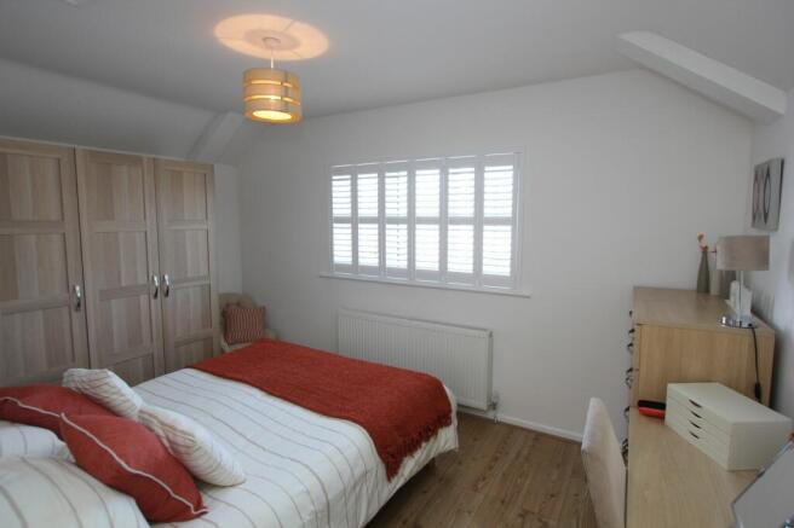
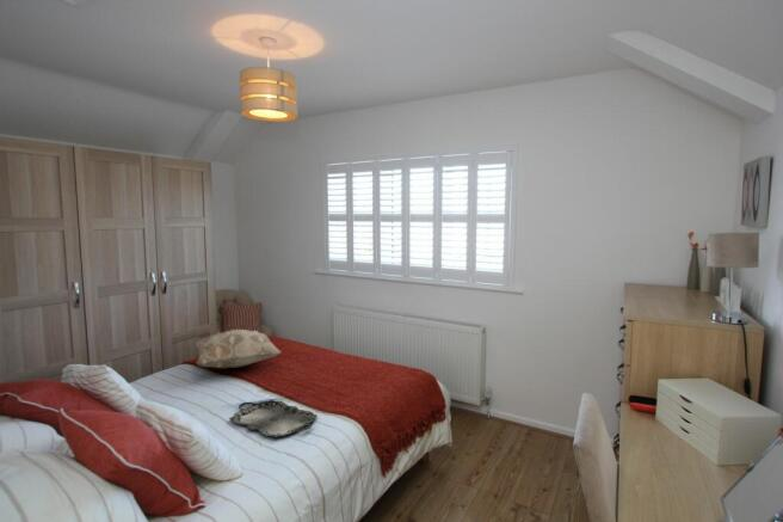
+ decorative pillow (236, 348)
+ serving tray (273, 417)
